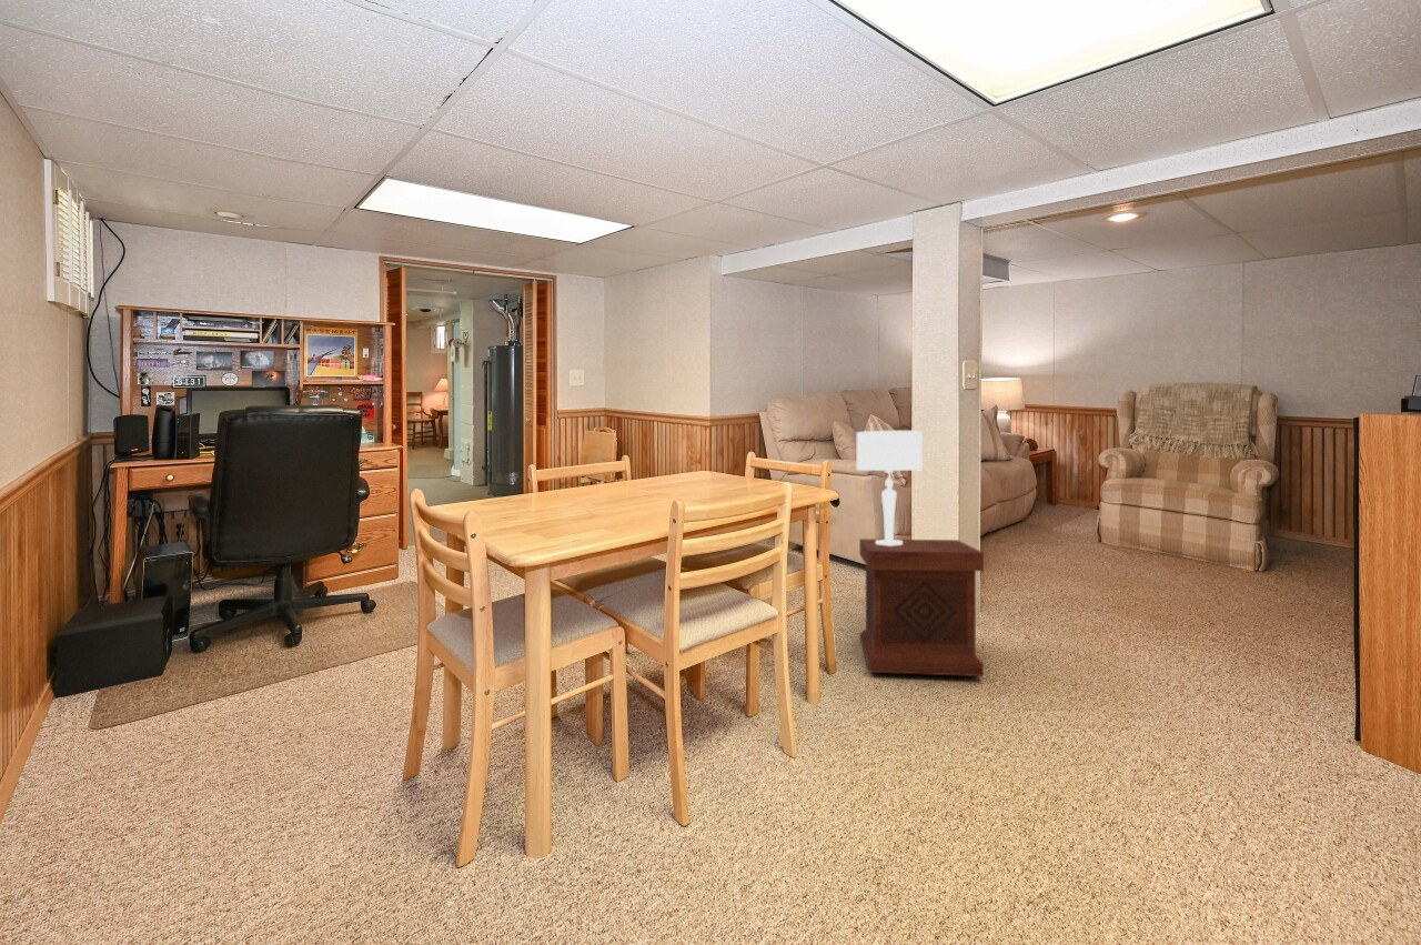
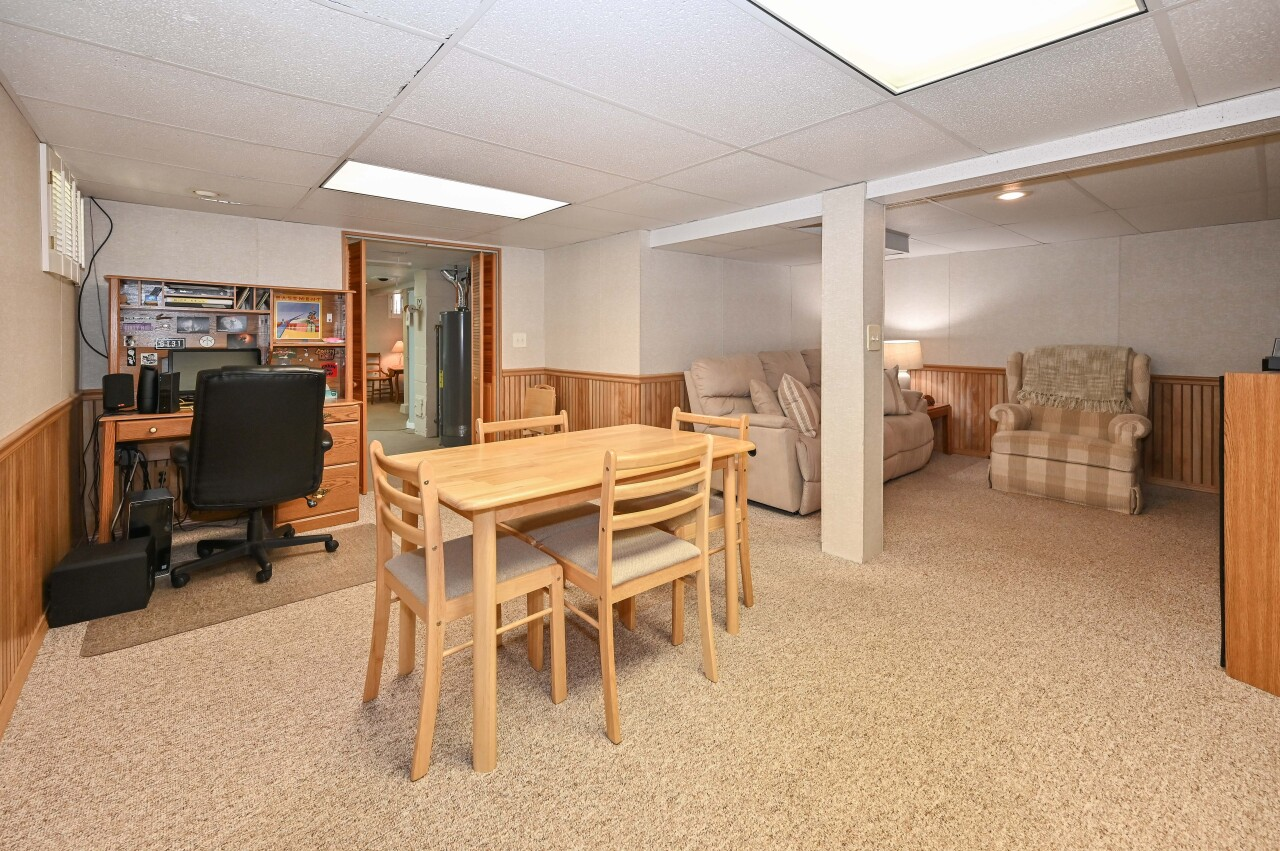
- side table (916, 602)
- table lamp (888, 487)
